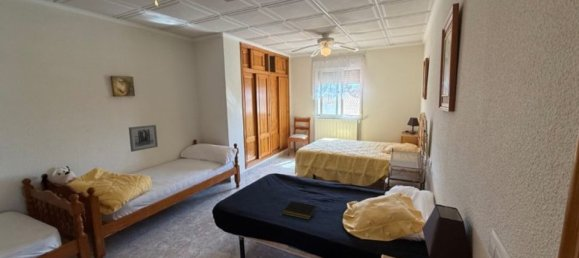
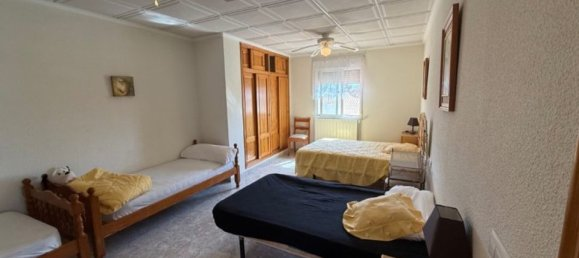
- notepad (299, 209)
- wall art (144, 137)
